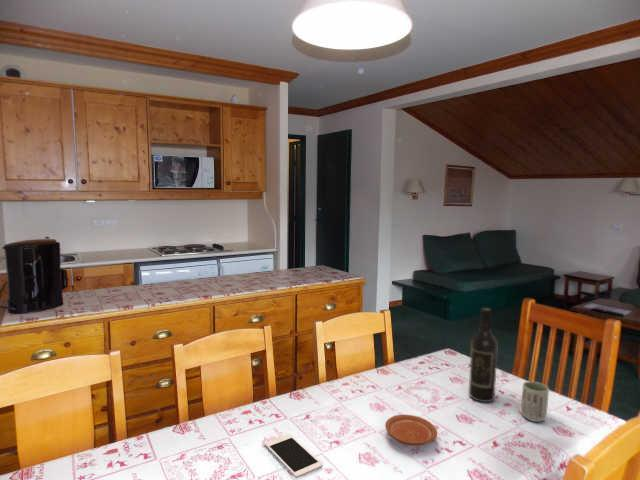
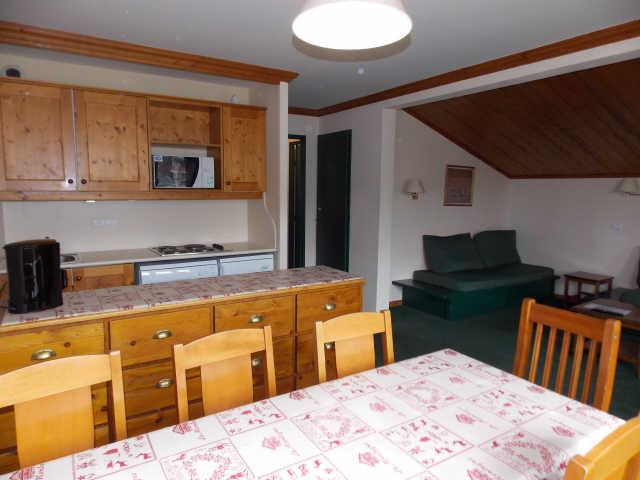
- cell phone (292, 454)
- cup (534, 401)
- plate (410, 433)
- wine bottle (483, 353)
